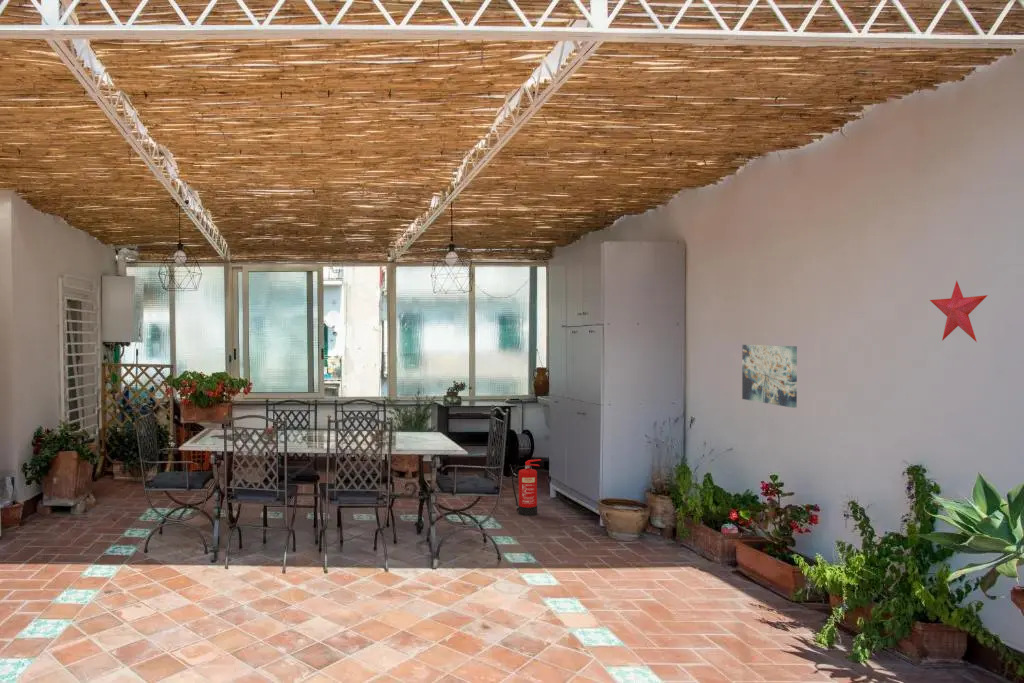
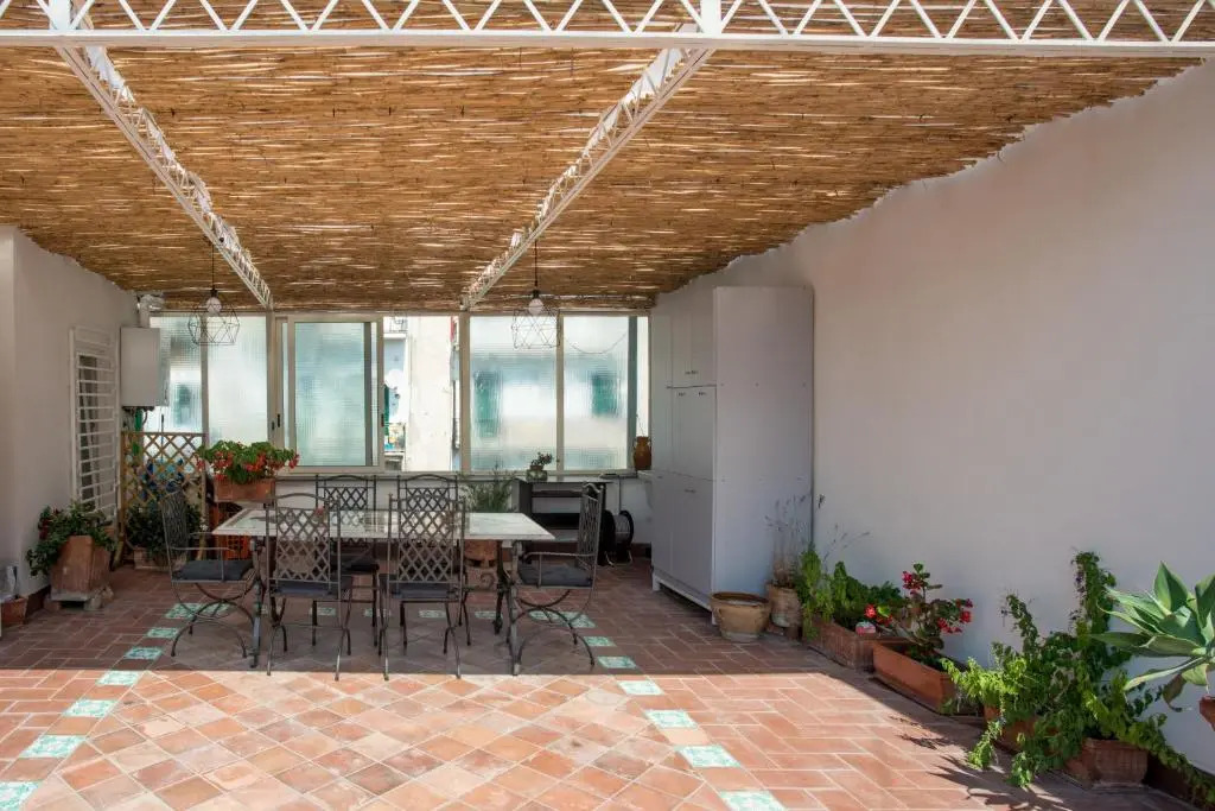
- decorative star (957, 311)
- wall art (768, 374)
- fire extinguisher (526, 486)
